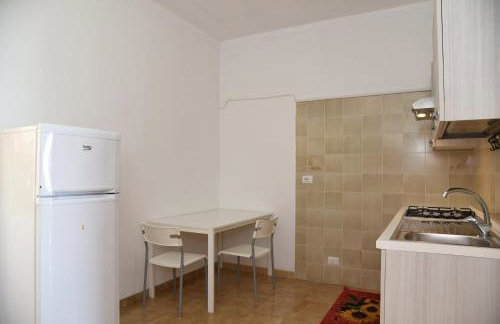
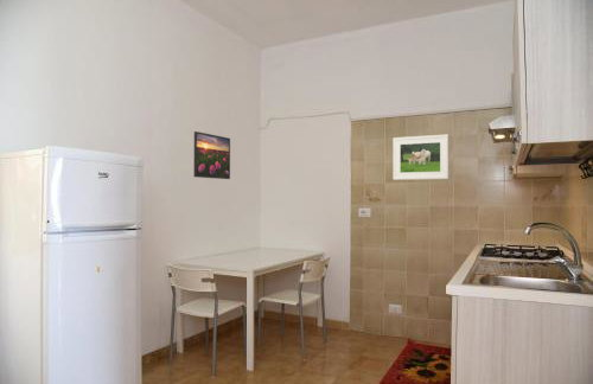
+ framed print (420, 158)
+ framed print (212, 156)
